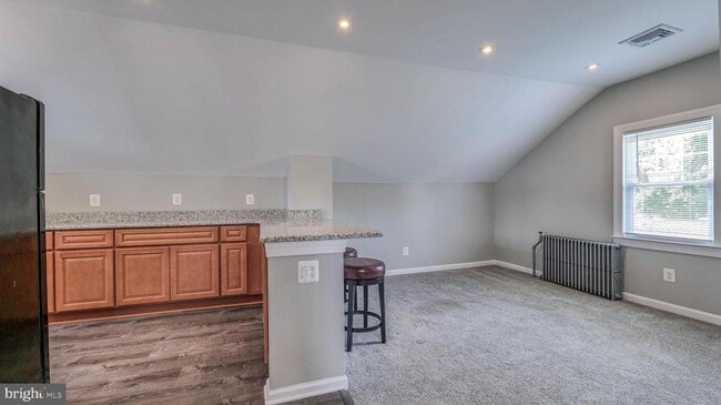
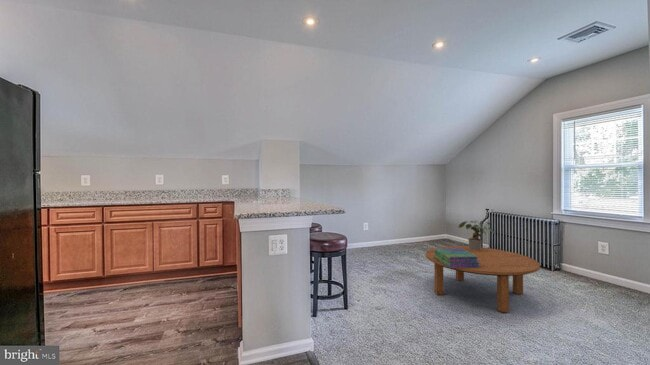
+ coffee table (478, 273)
+ potted plant (478, 234)
+ stack of books (455, 257)
